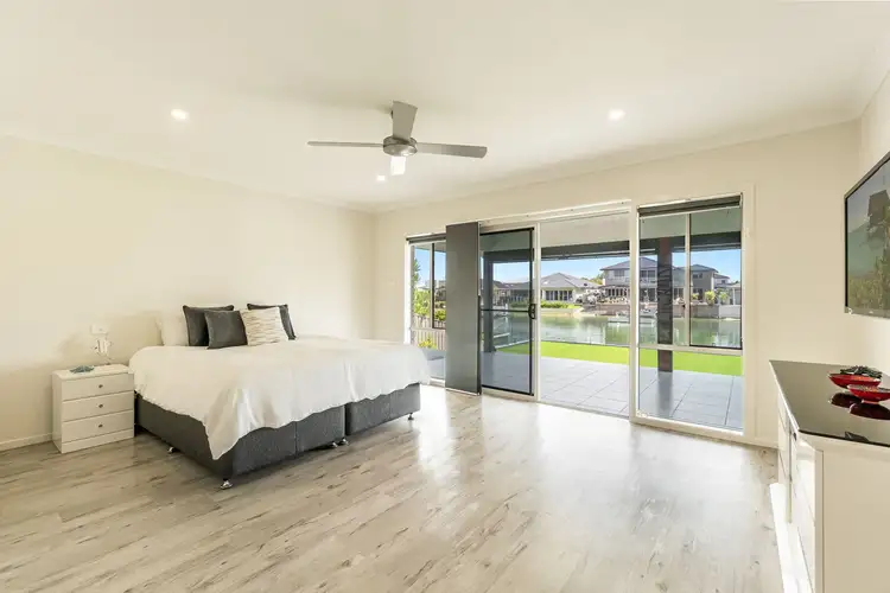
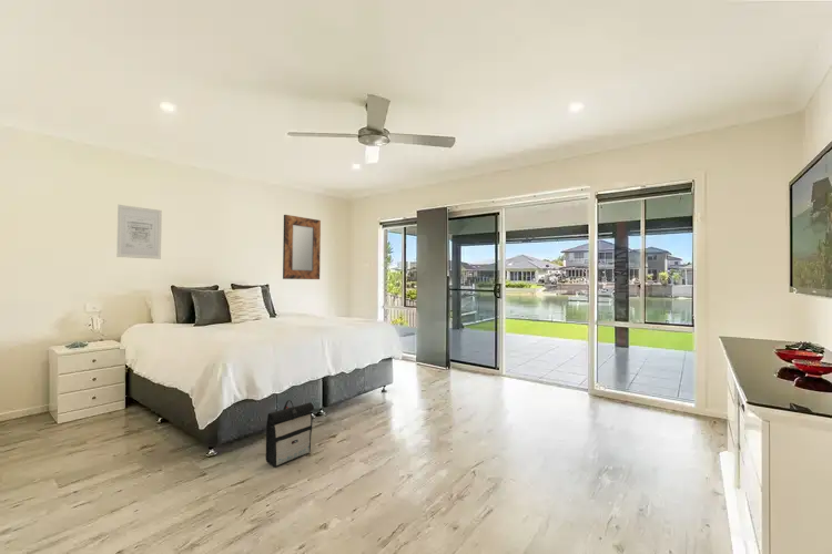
+ home mirror (302, 248)
+ backpack (288, 429)
+ wall art (140, 233)
